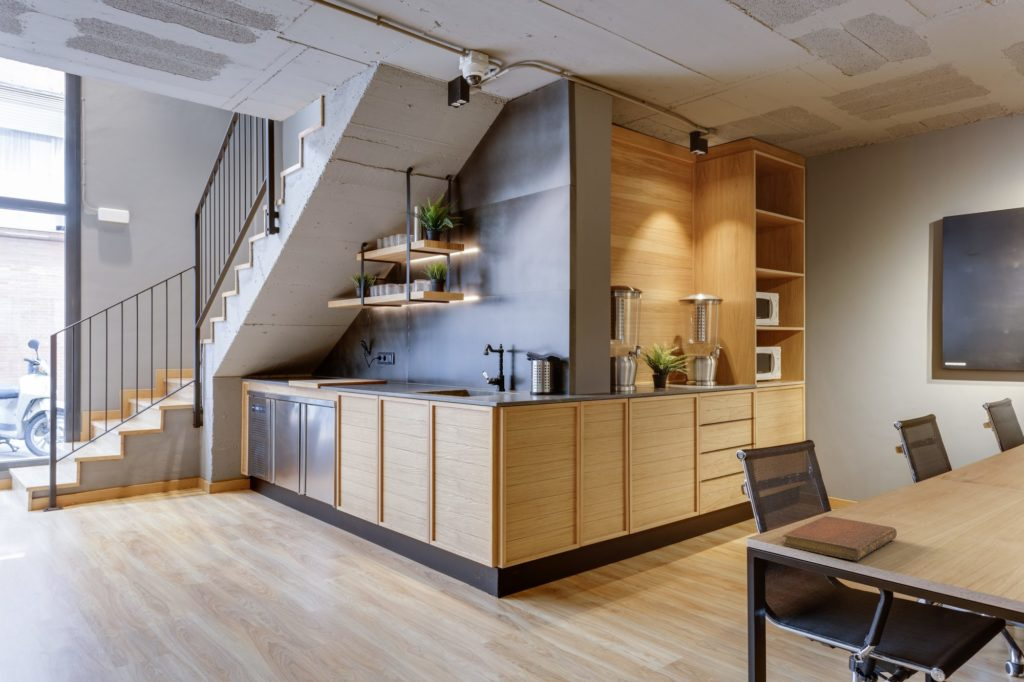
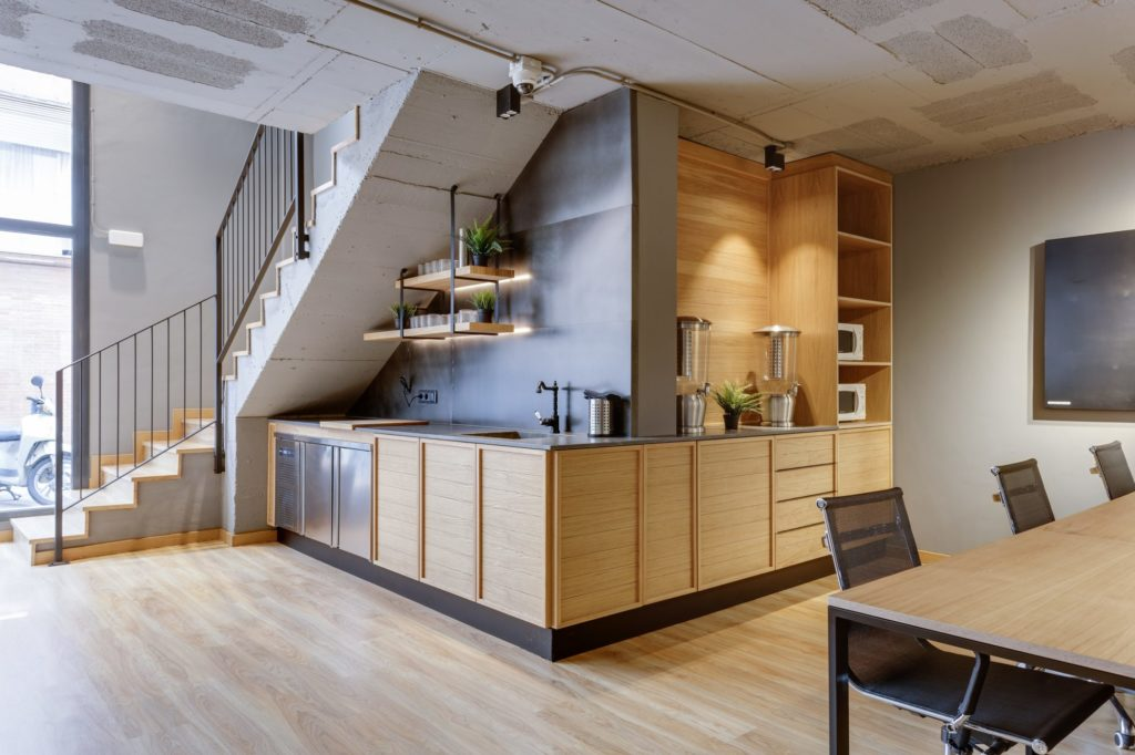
- notebook (840, 536)
